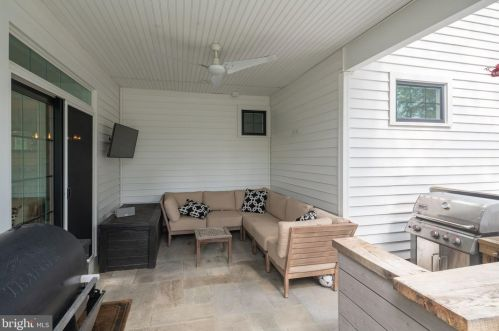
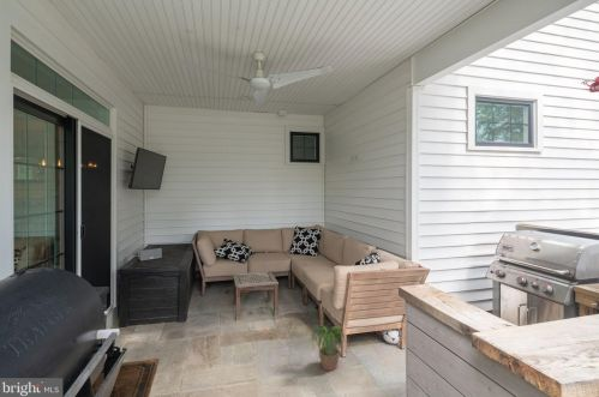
+ potted plant (325, 348)
